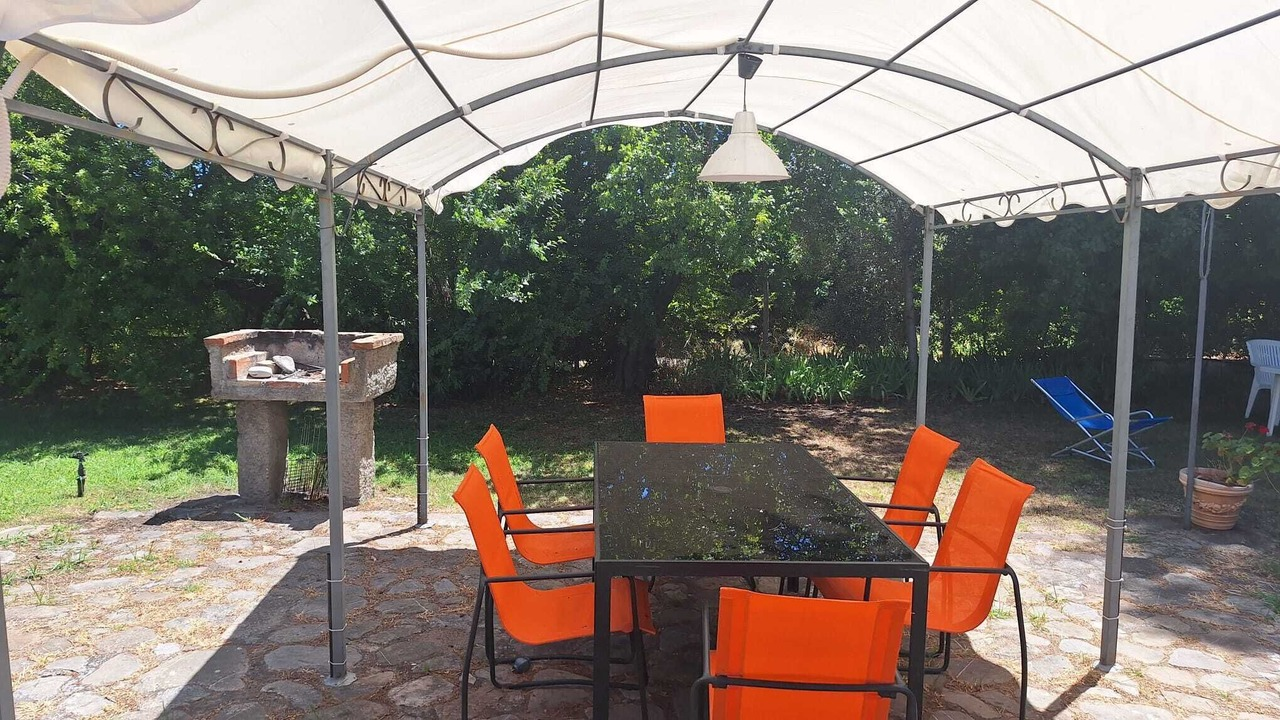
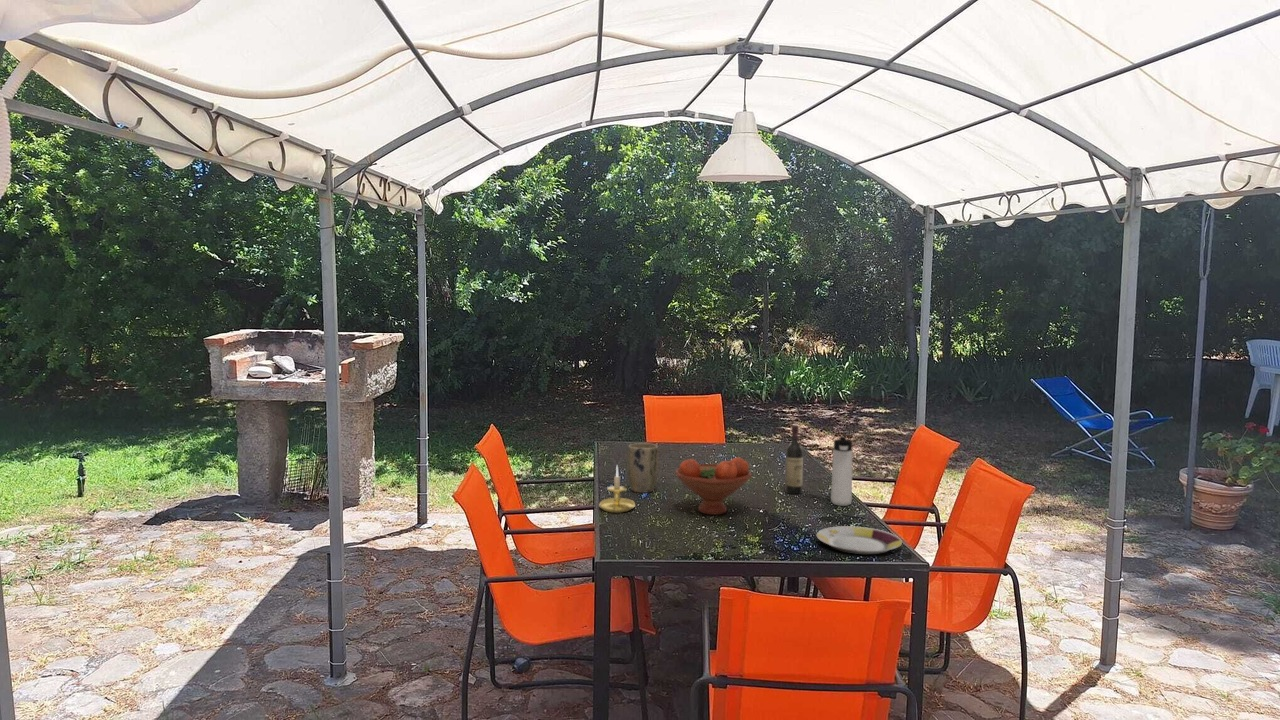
+ fruit bowl (713, 483)
+ plant pot (642, 468)
+ plate (858, 541)
+ candle holder (616, 487)
+ wine bottle (794, 458)
+ thermos bottle (842, 471)
